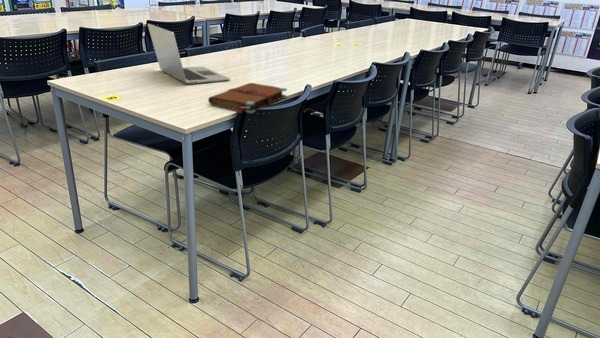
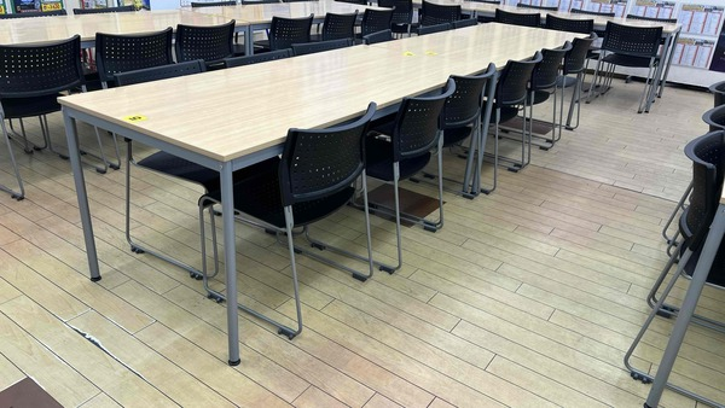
- book (247, 96)
- laptop (179, 55)
